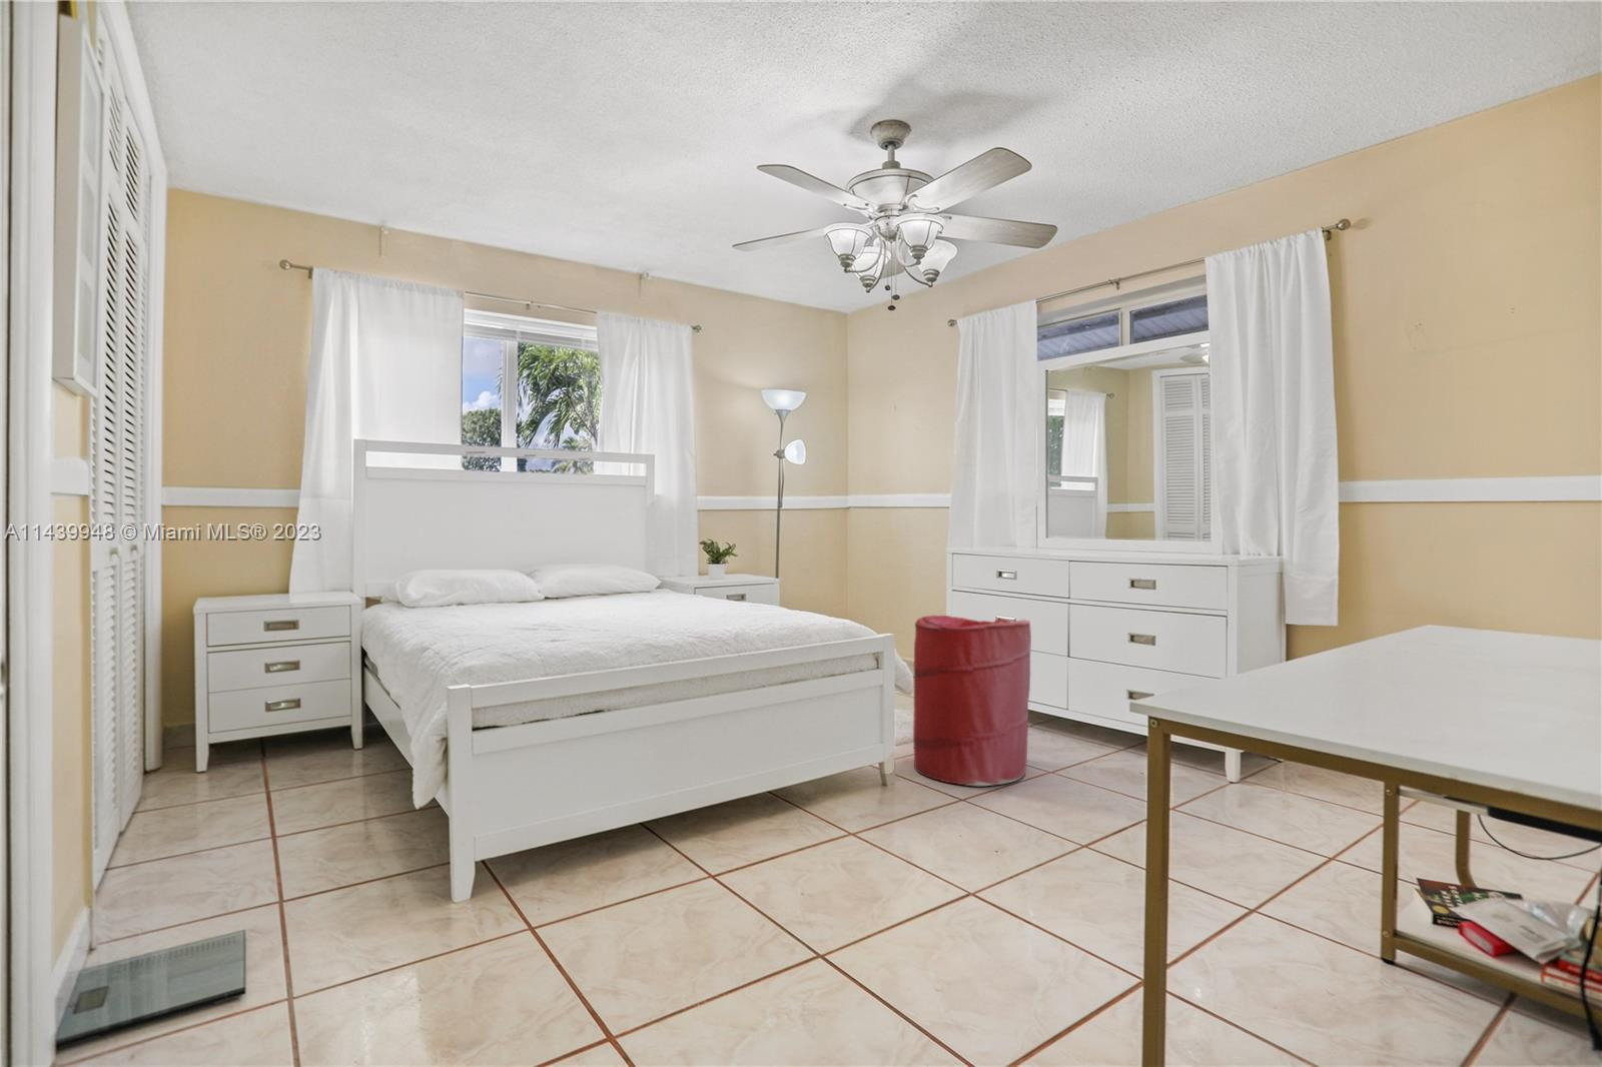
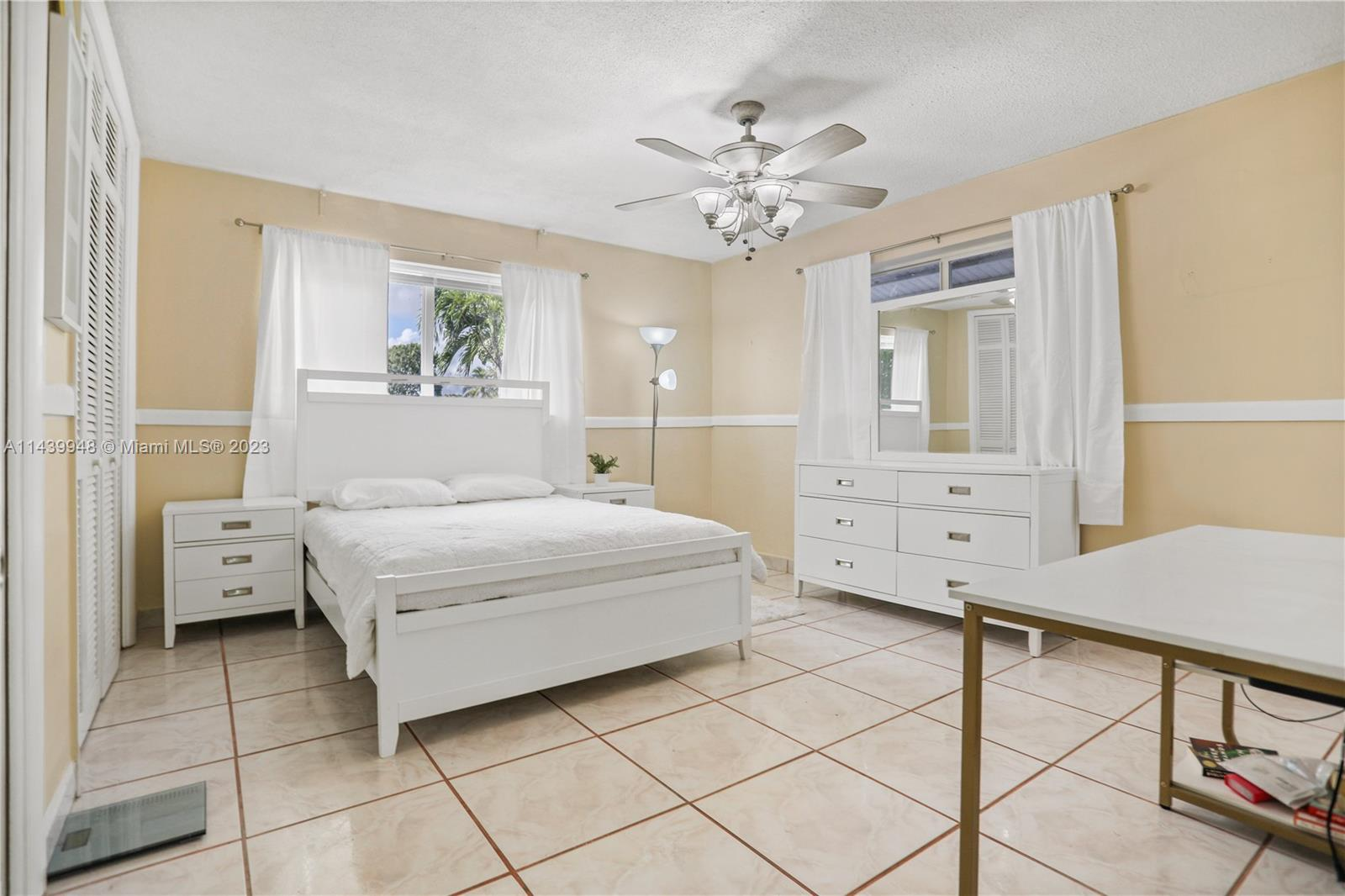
- laundry hamper (971, 692)
